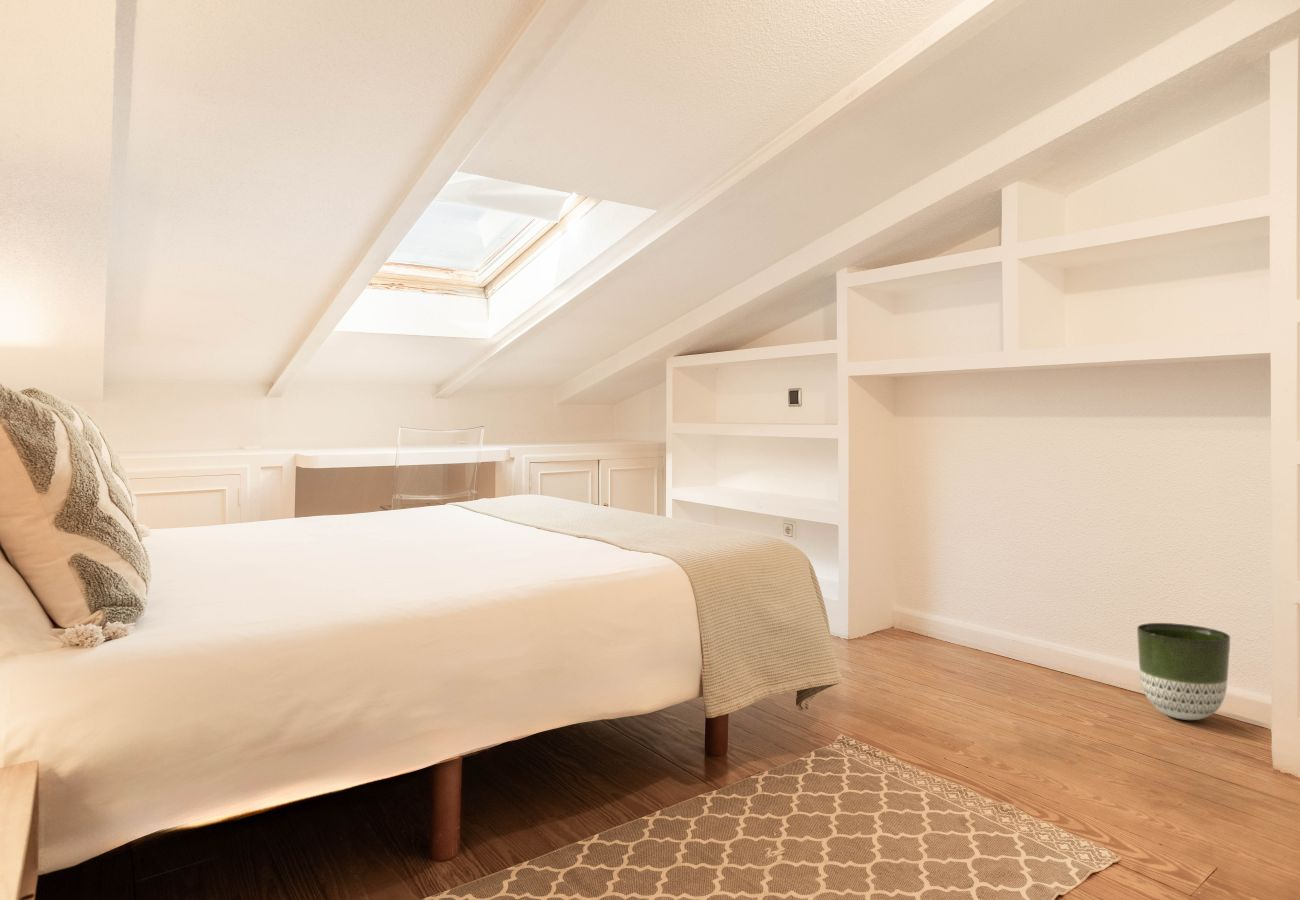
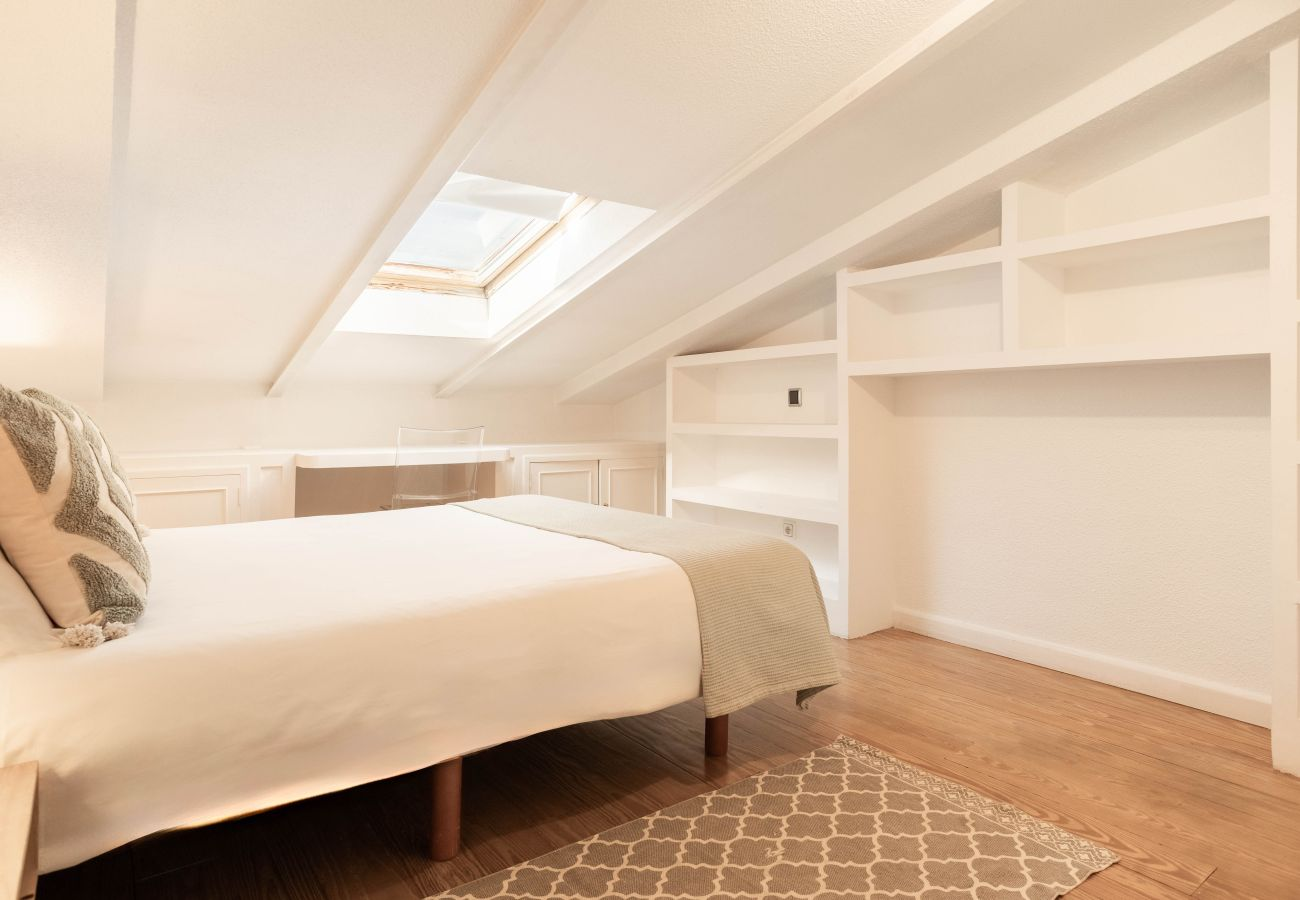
- planter (1182, 674)
